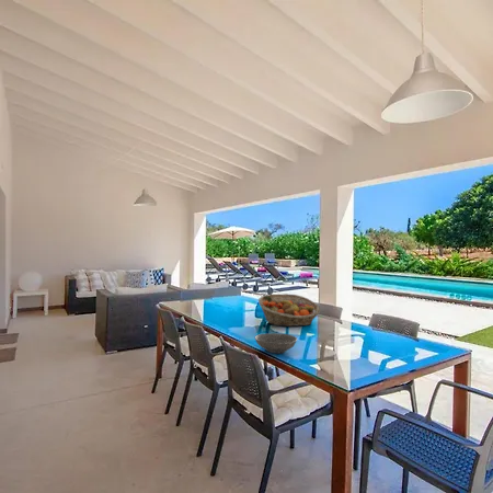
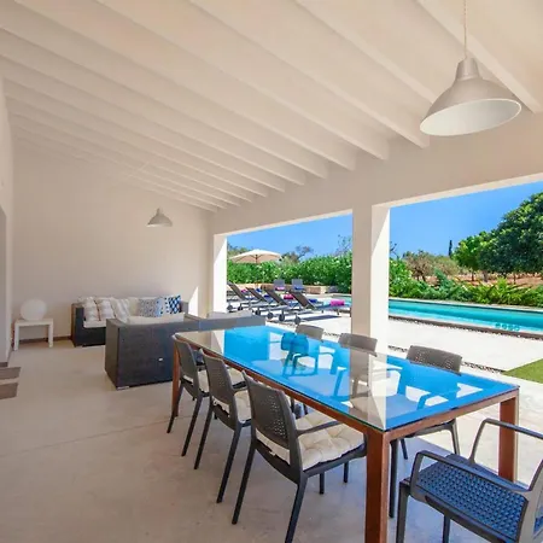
- fruit basket (288, 309)
- bowl (275, 344)
